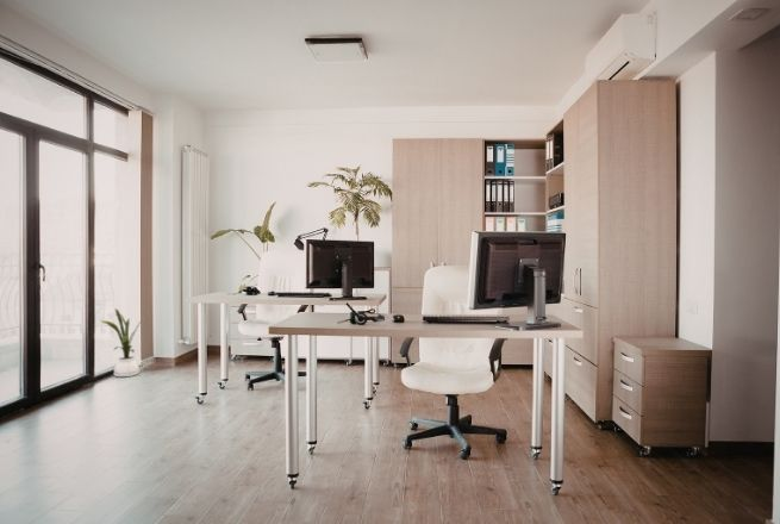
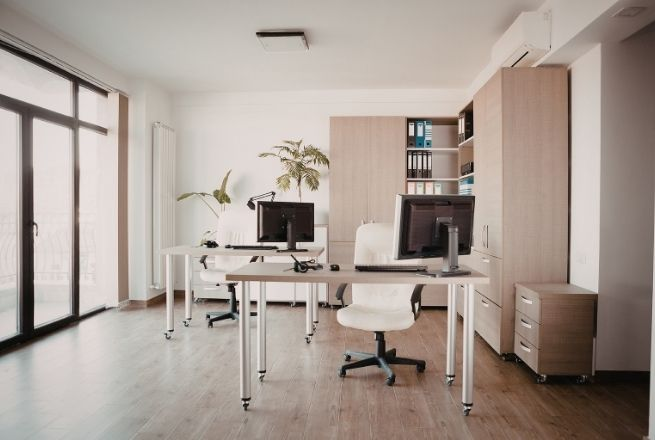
- house plant (124, 341)
